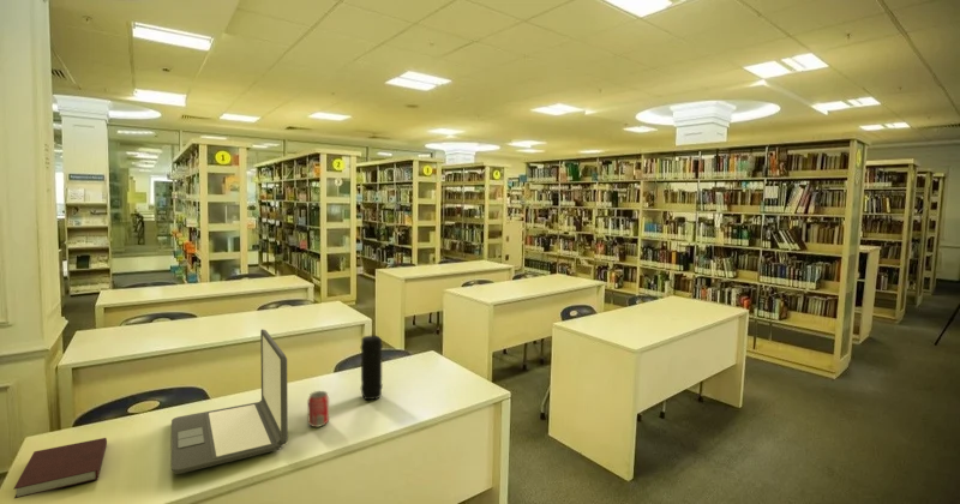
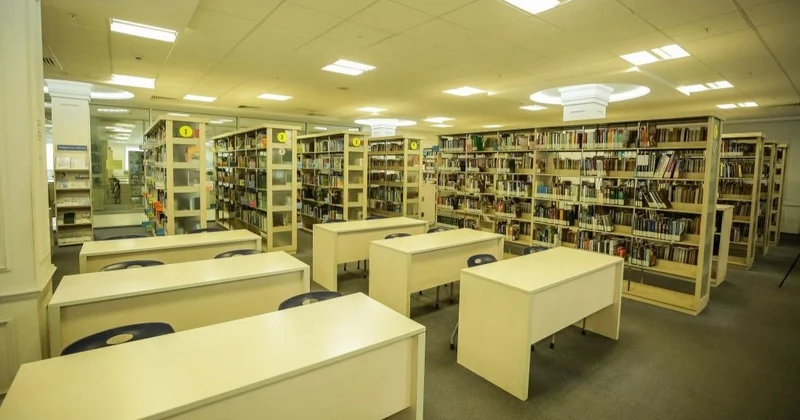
- beverage can (318, 408)
- notebook (65, 464)
- speaker (371, 366)
- laptop (229, 407)
